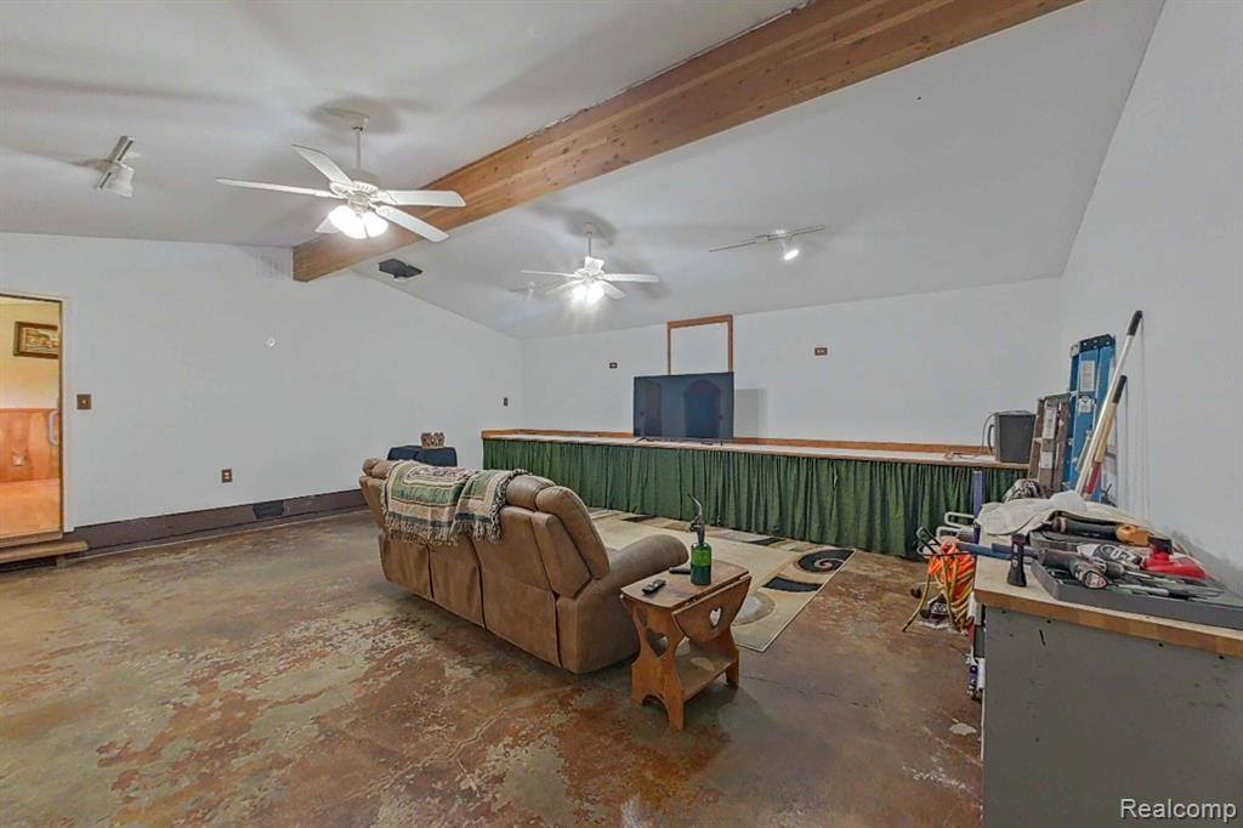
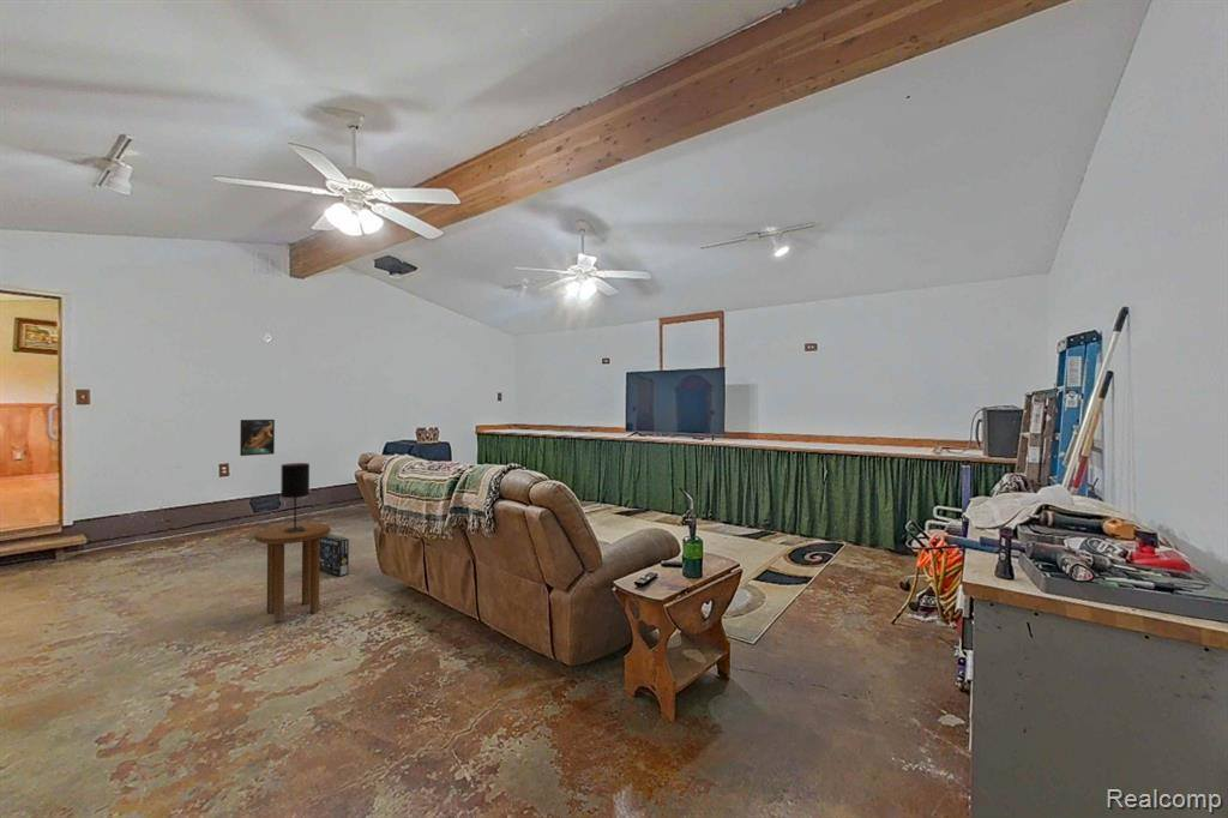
+ side table (302, 570)
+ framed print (257, 437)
+ box (331, 553)
+ table lamp (295, 497)
